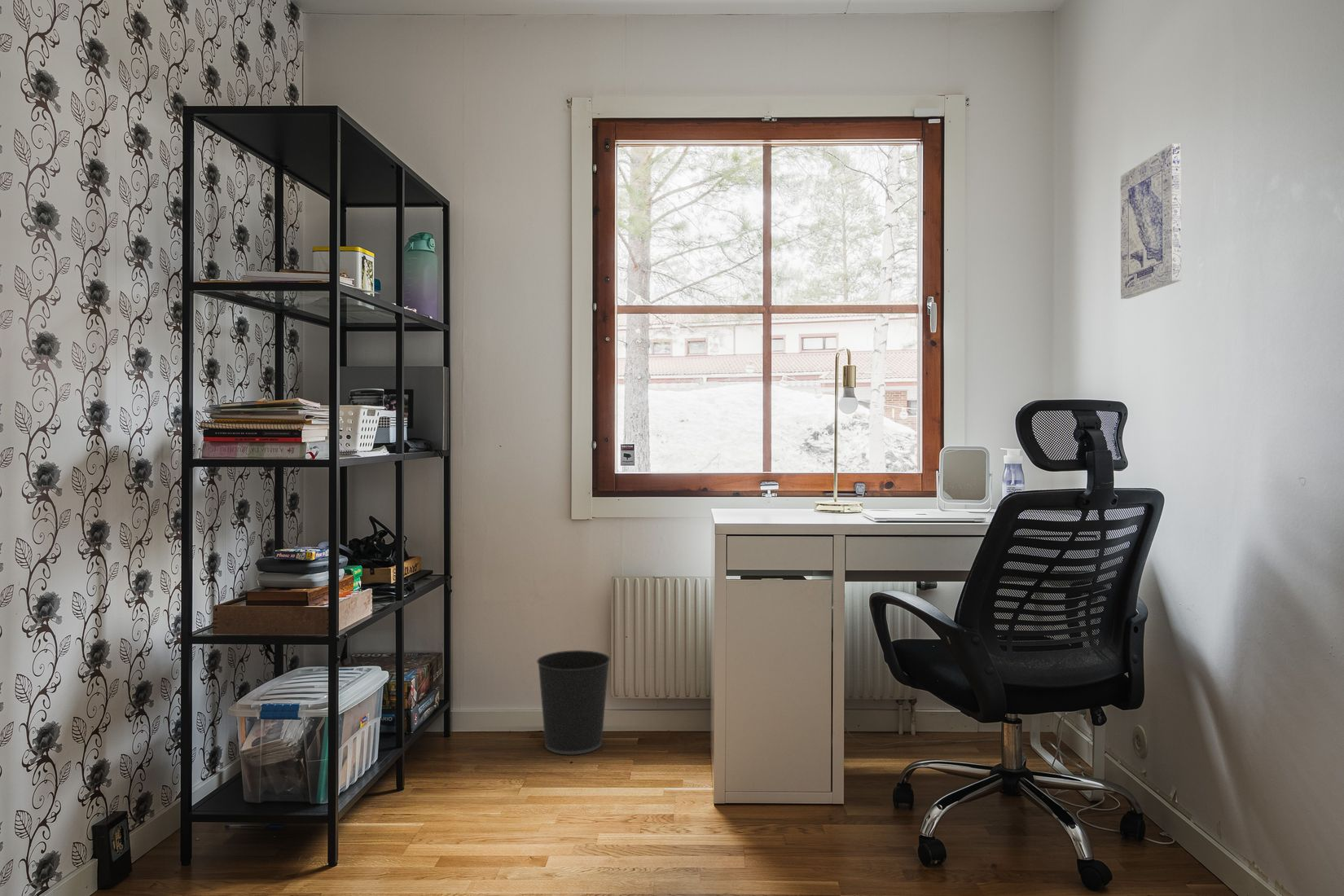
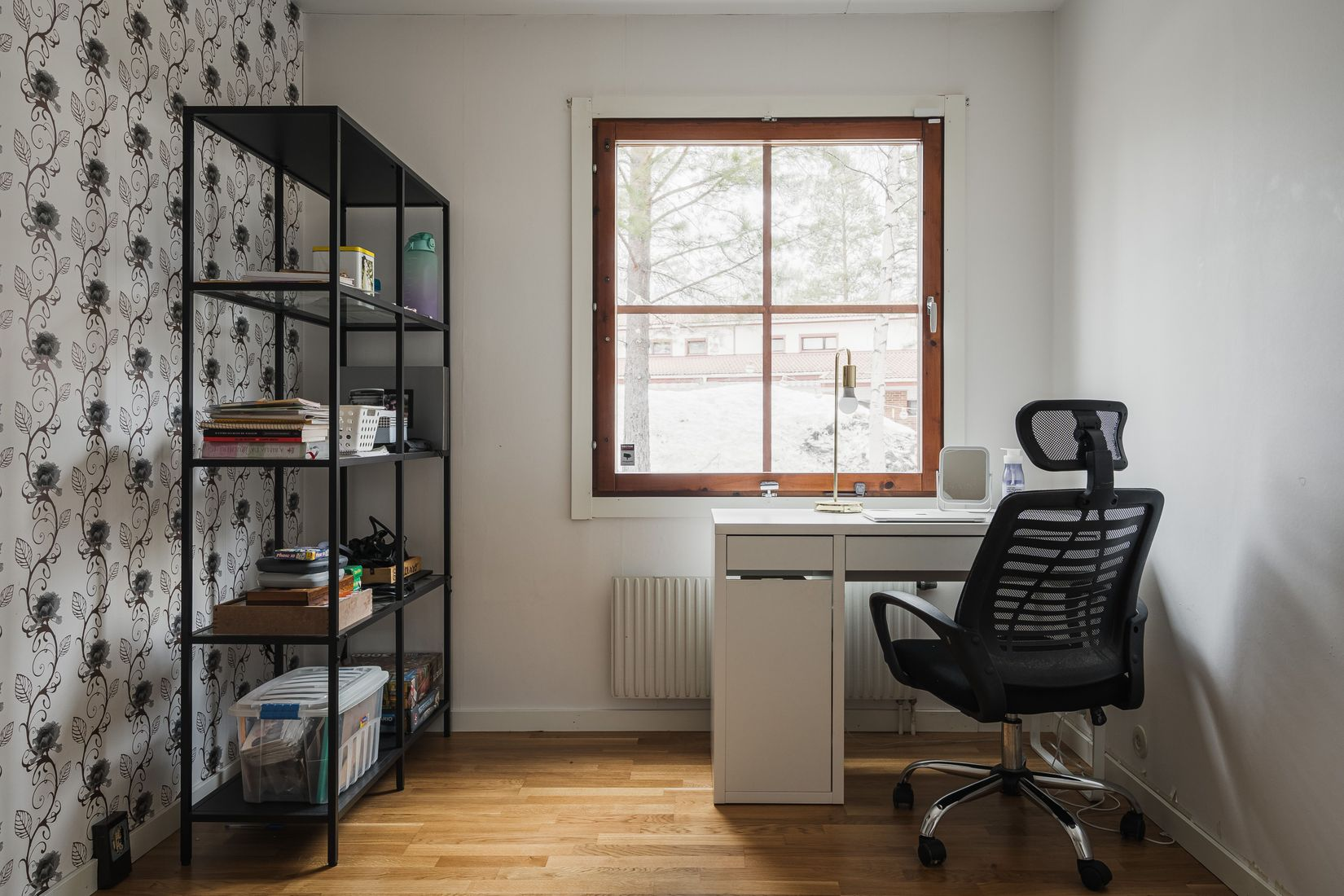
- wastebasket (573, 701)
- wall art (1149, 225)
